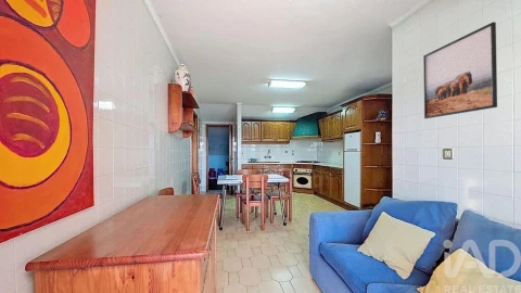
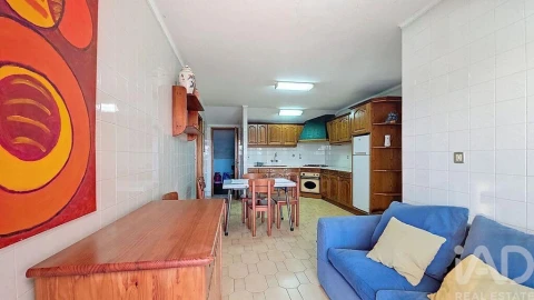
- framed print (454, 77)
